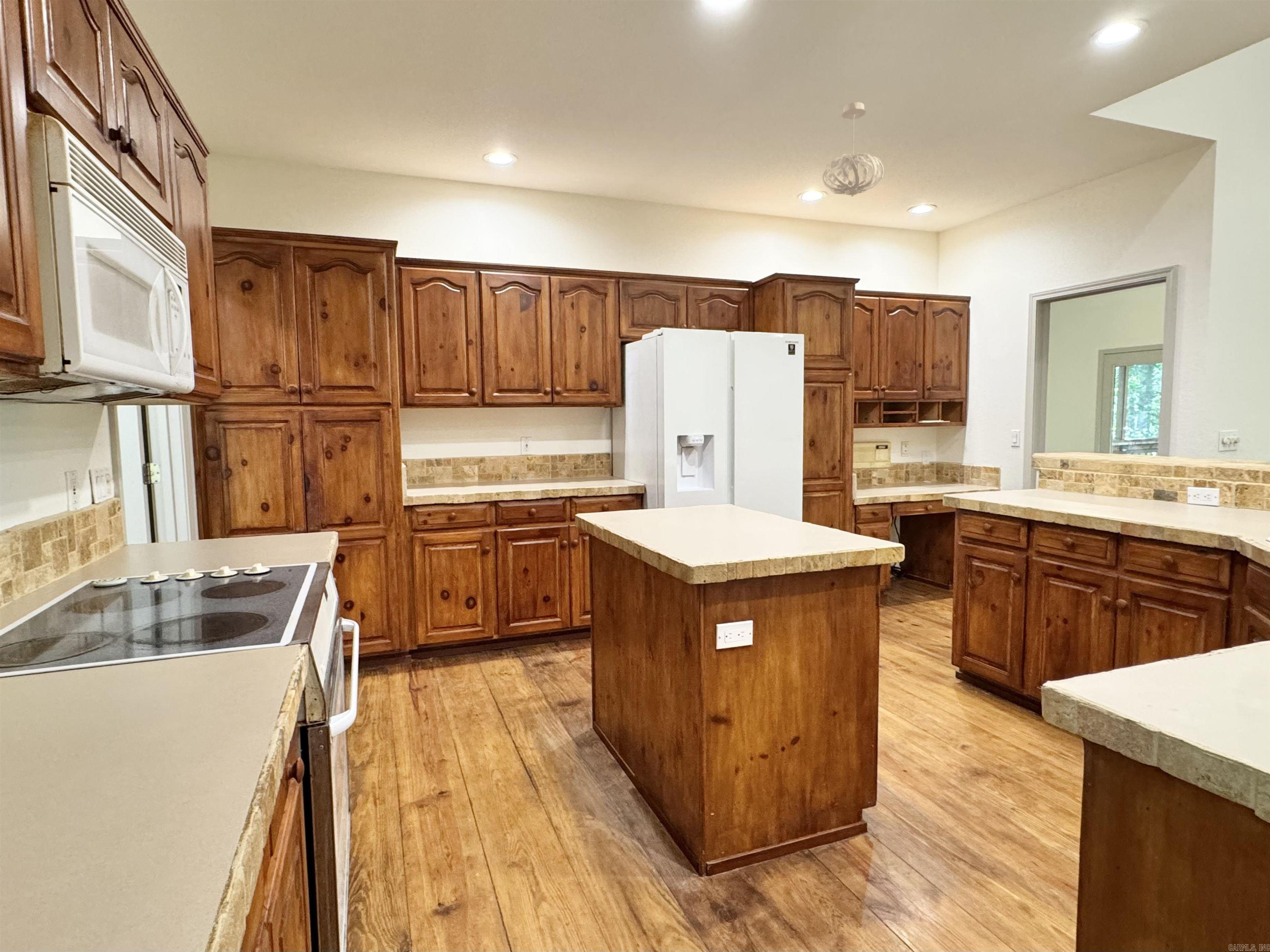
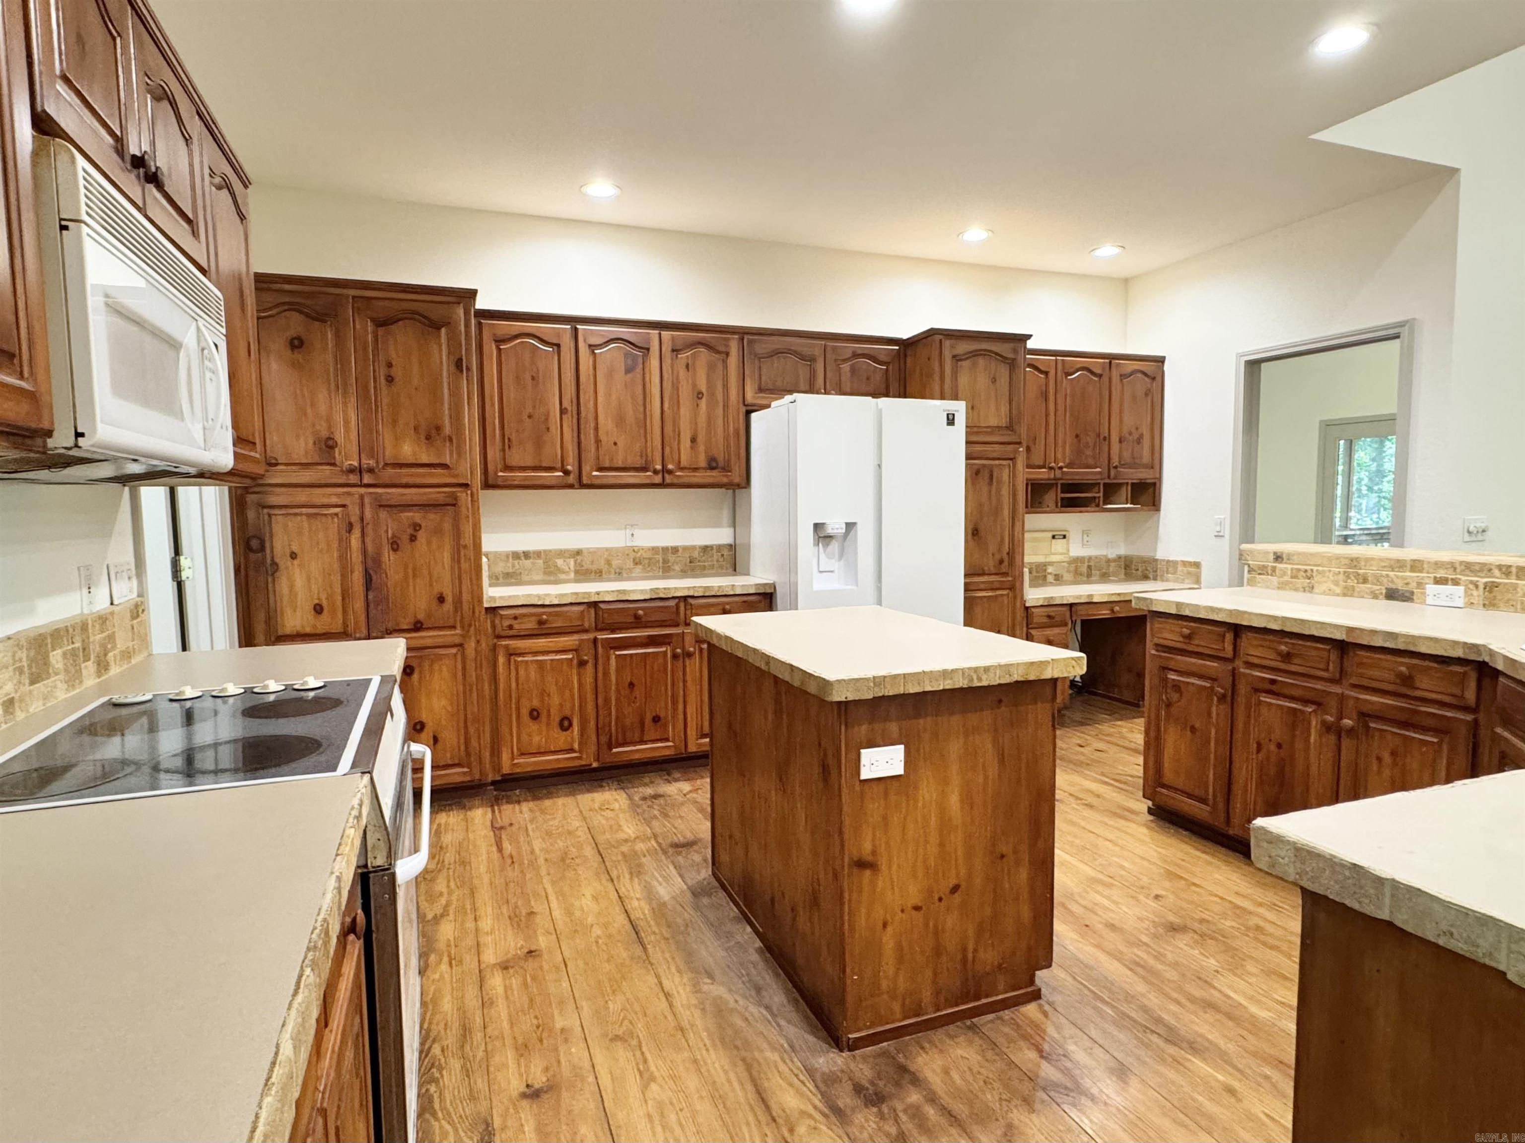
- pendant light (853, 152)
